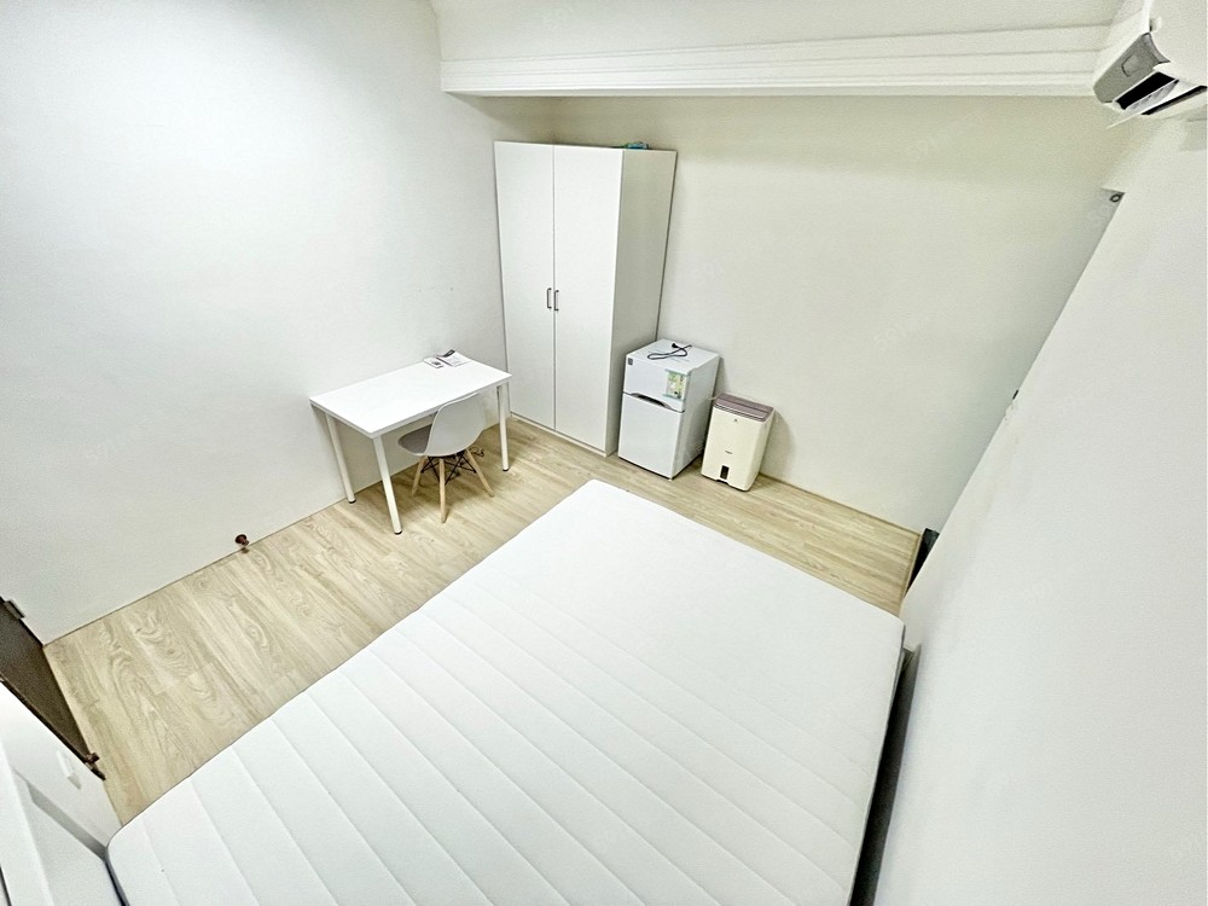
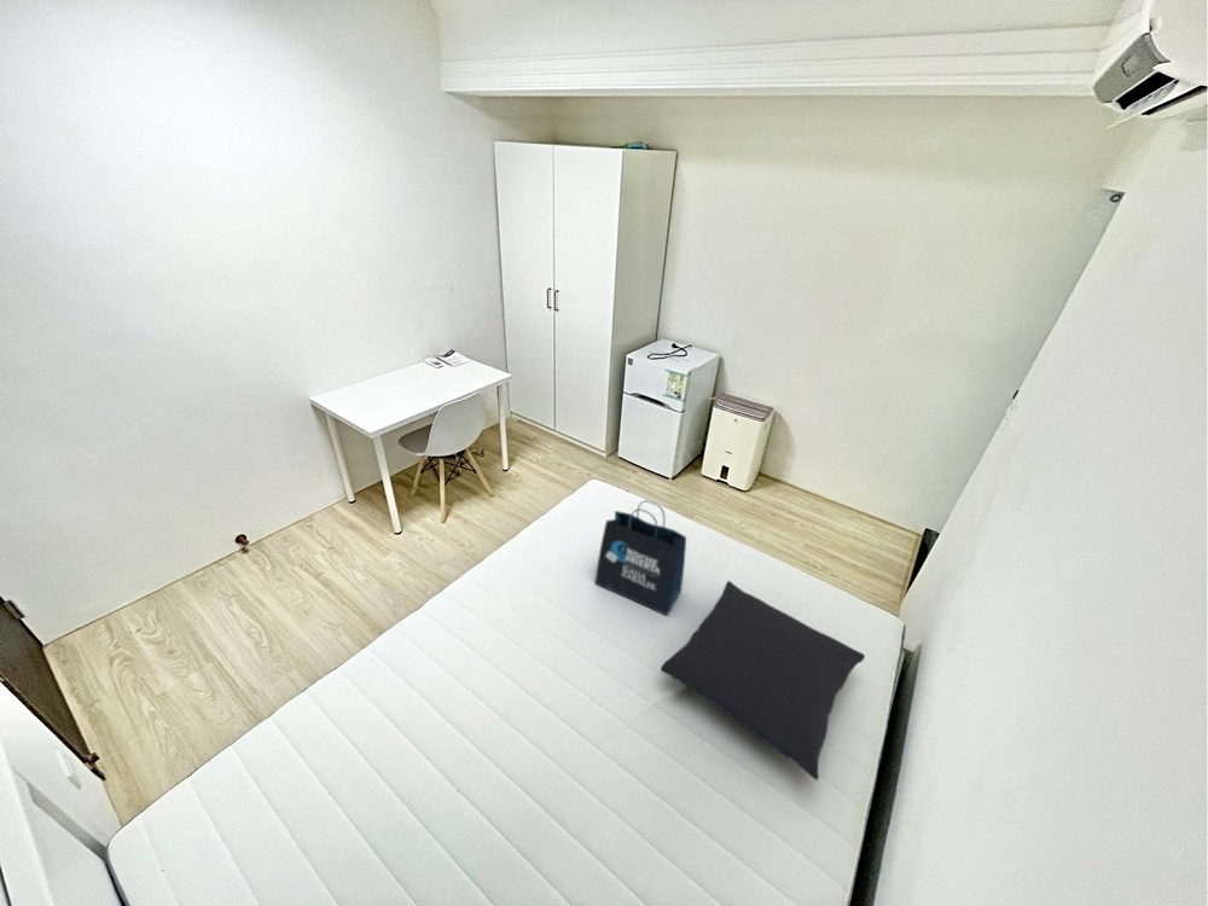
+ pillow (765, 662)
+ tote bag (643, 548)
